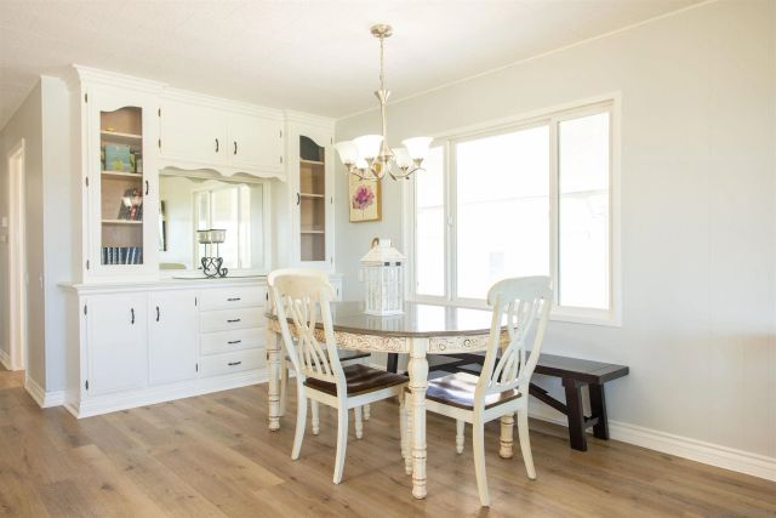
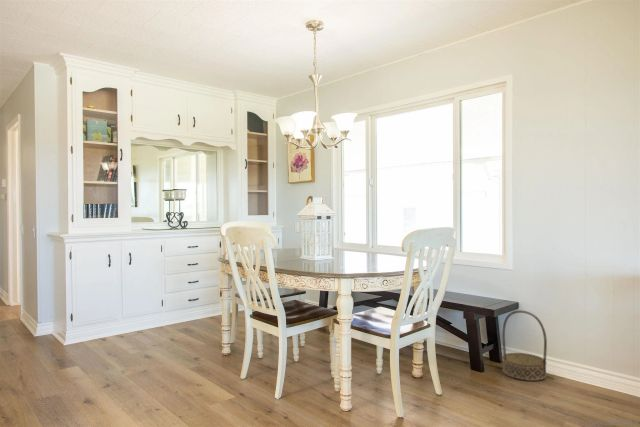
+ basket (523, 353)
